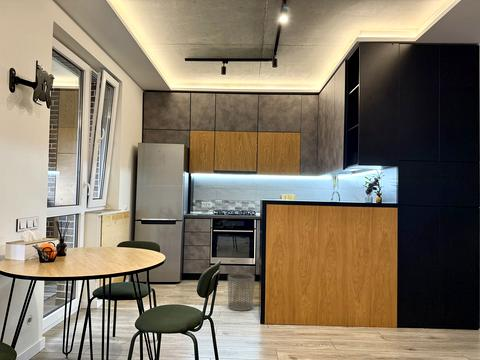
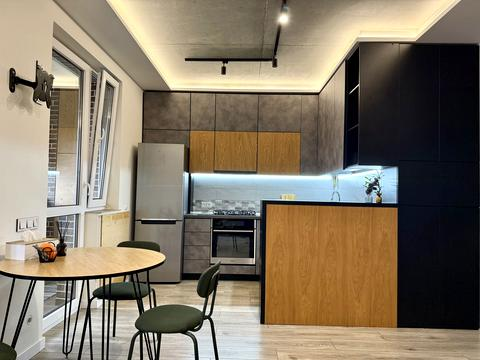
- waste bin (240, 291)
